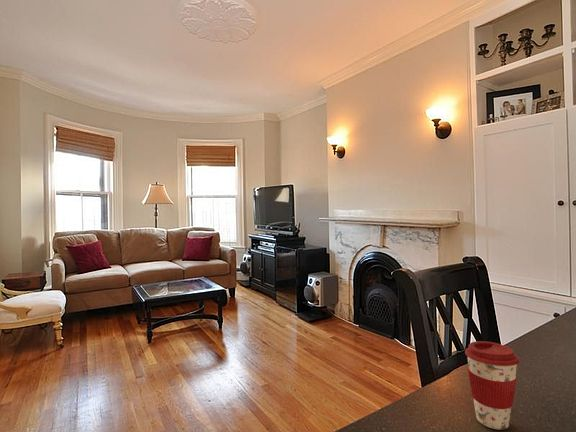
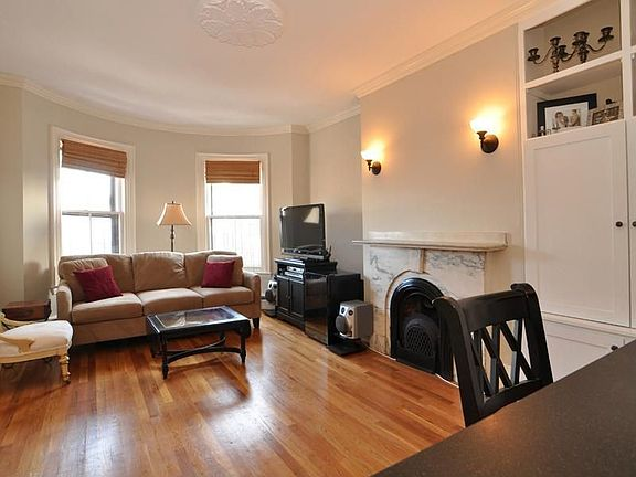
- coffee cup (491, 384)
